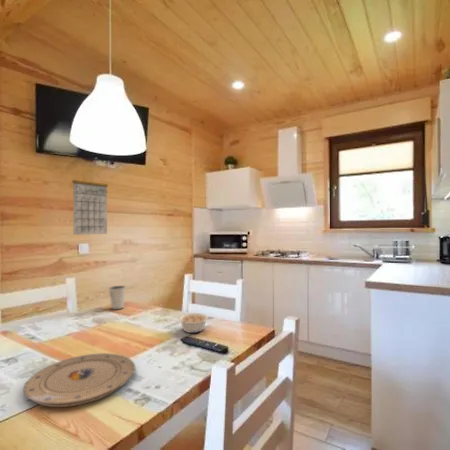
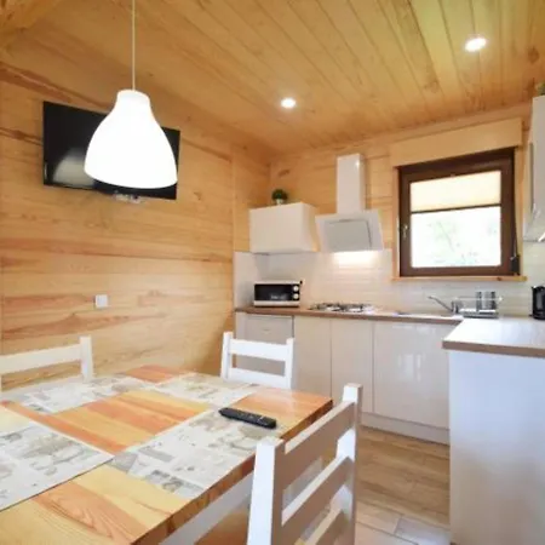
- calendar (91, 202)
- plate (83, 376)
- legume (193, 322)
- dixie cup (117, 297)
